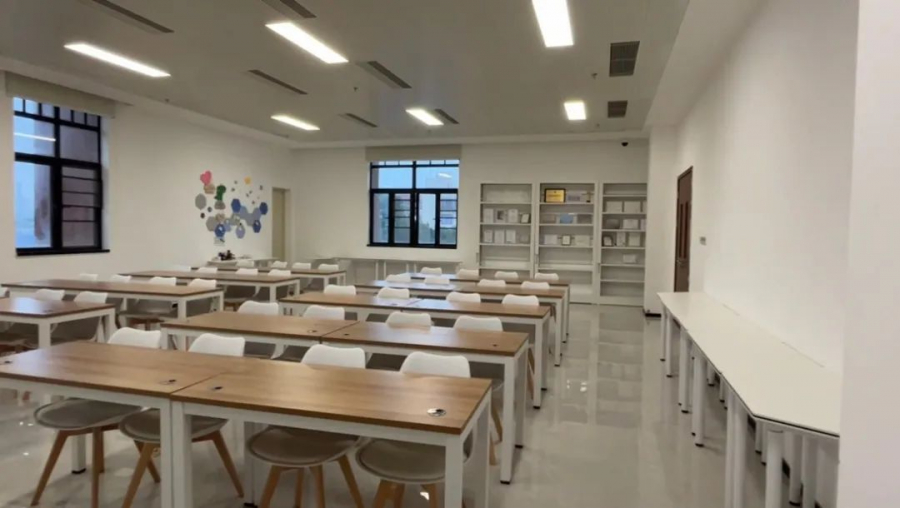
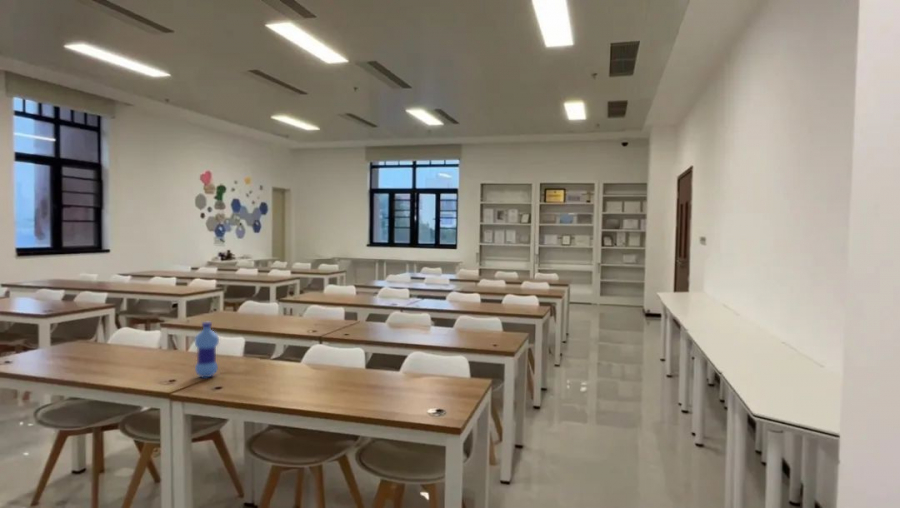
+ water bottle (206, 349)
